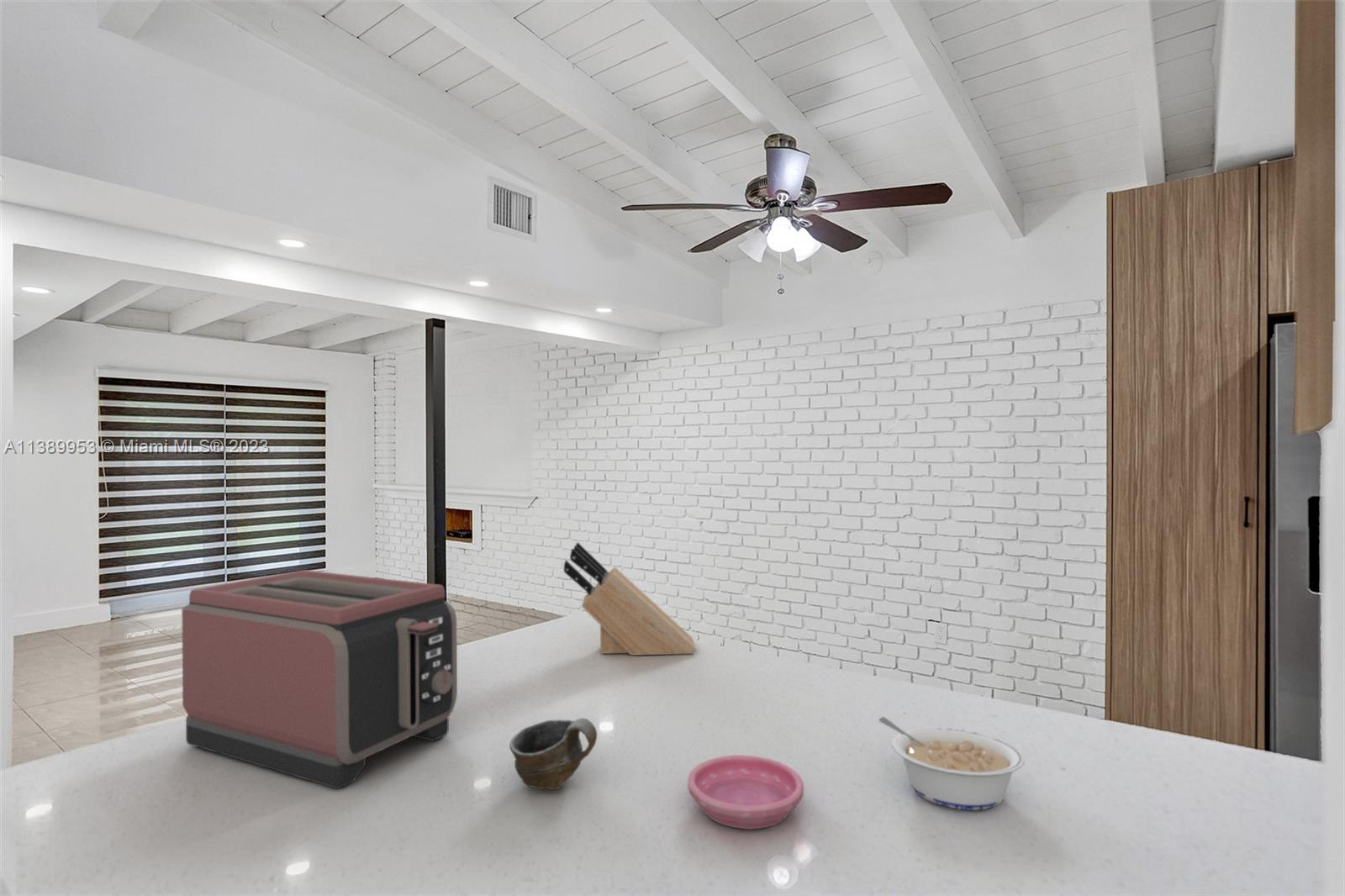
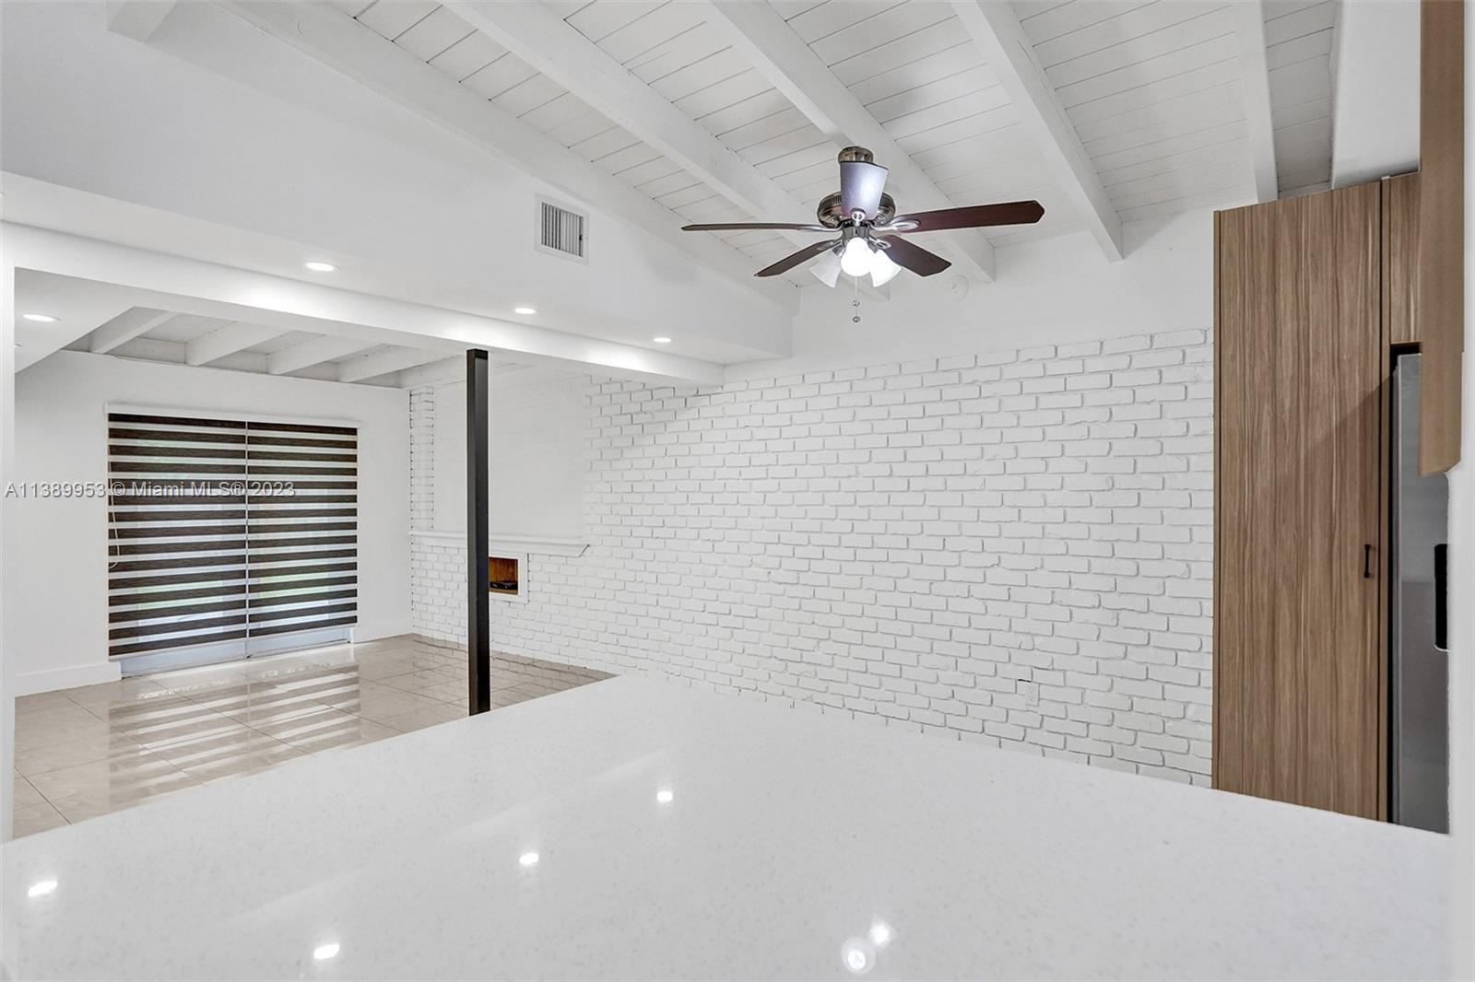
- toaster (330, 666)
- knife block (629, 596)
- cup (549, 751)
- legume (951, 766)
- saucer (745, 793)
